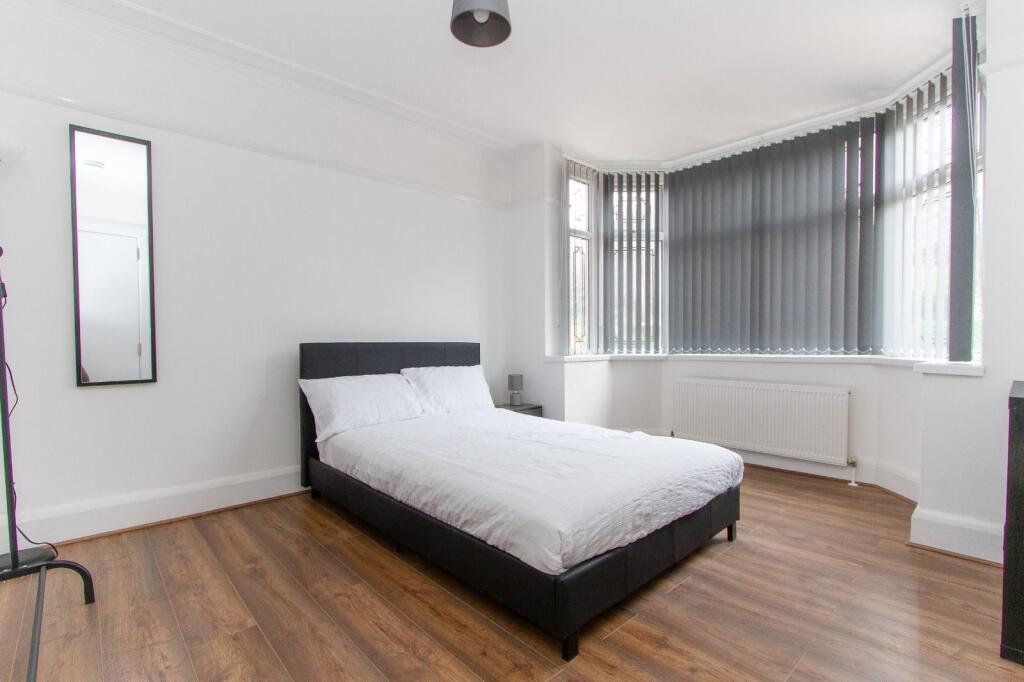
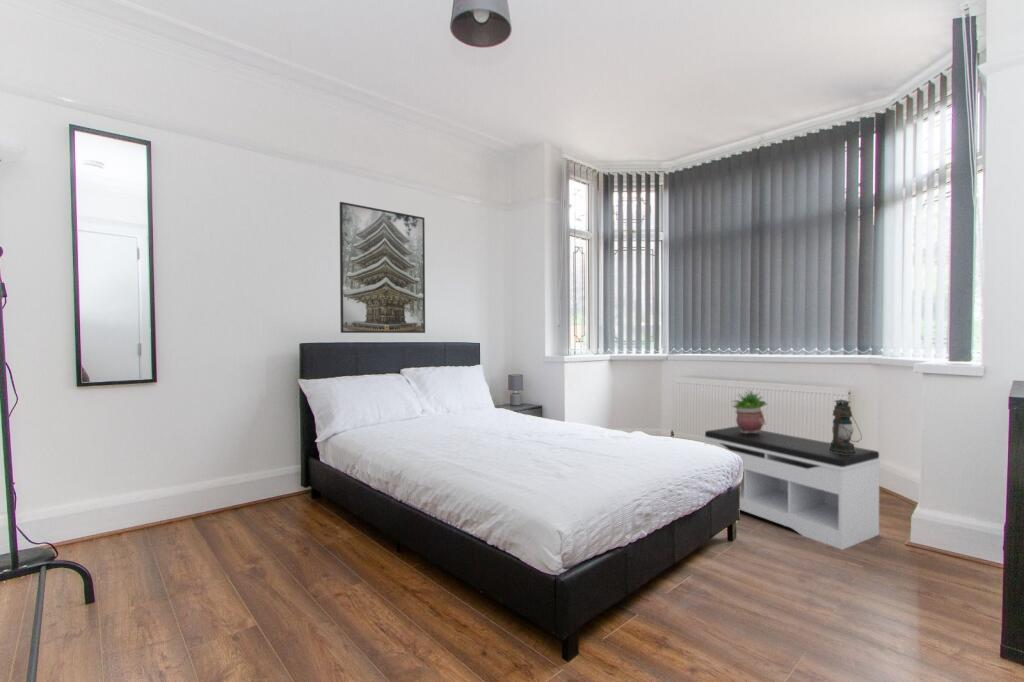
+ lantern (843, 425)
+ bench (783, 477)
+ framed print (385, 271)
+ potted plant (747, 410)
